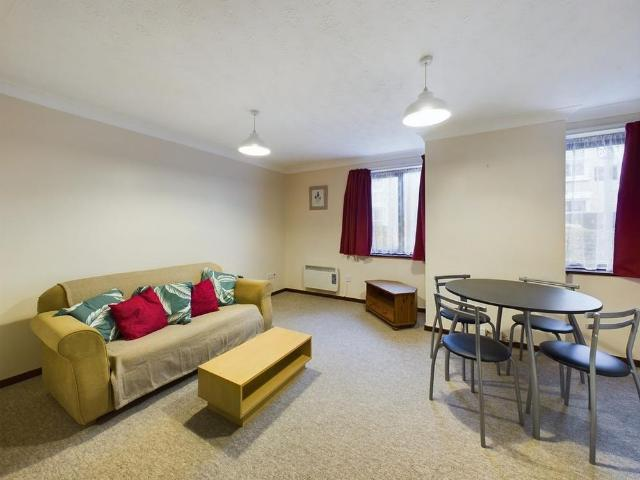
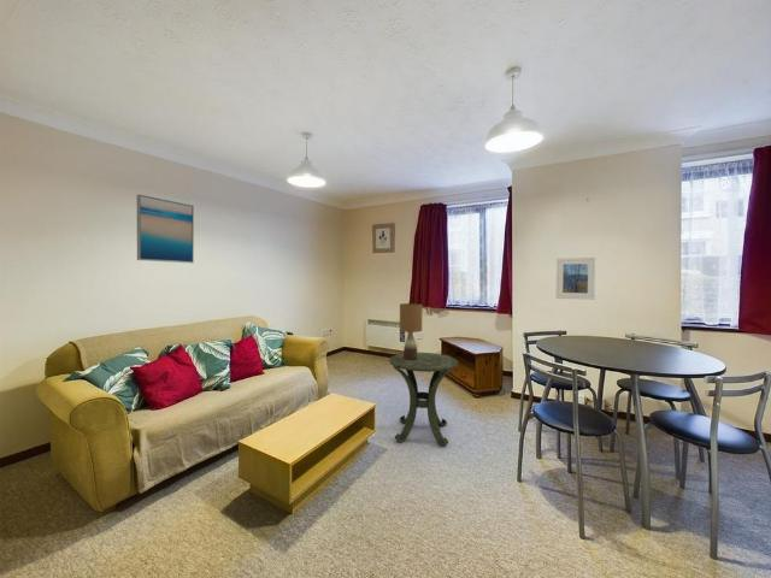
+ side table (422, 395)
+ wall art (166, 231)
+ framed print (575, 278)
+ table lamp (410, 331)
